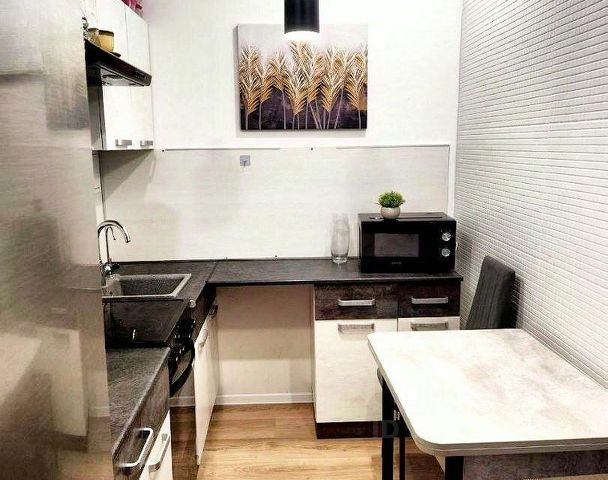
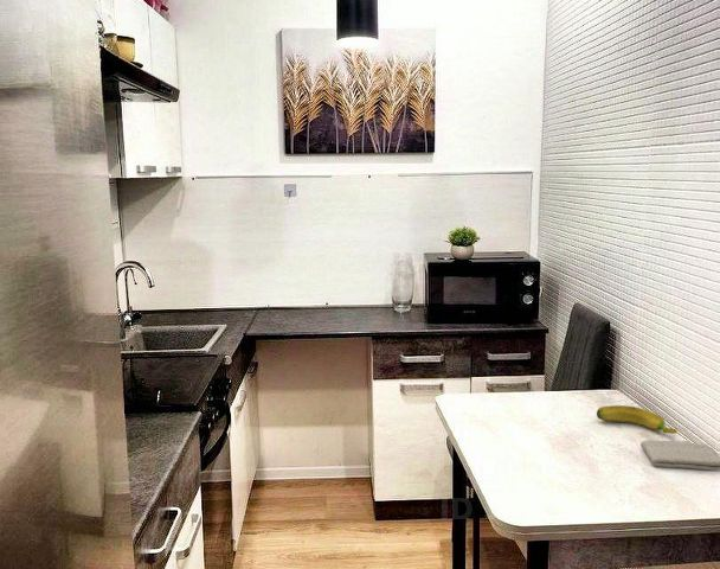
+ washcloth (681, 454)
+ banana (632, 420)
